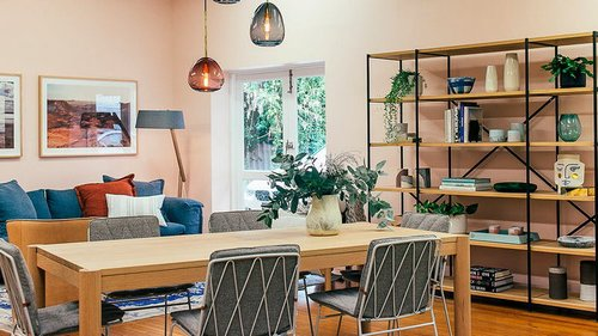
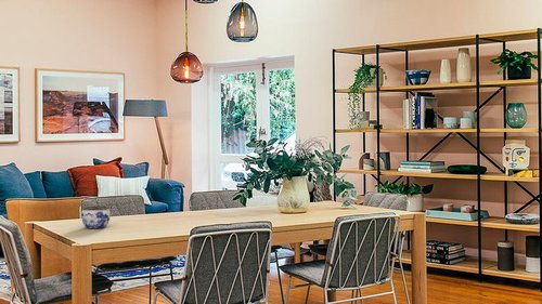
+ jar (95, 216)
